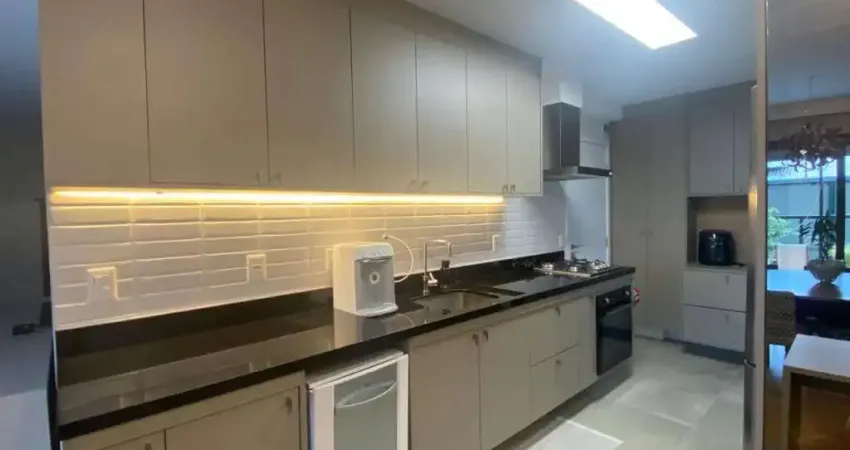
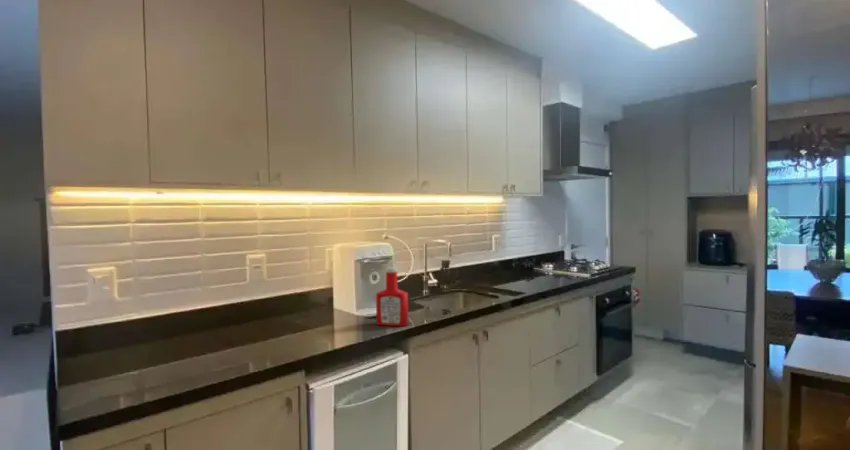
+ soap bottle (391, 296)
